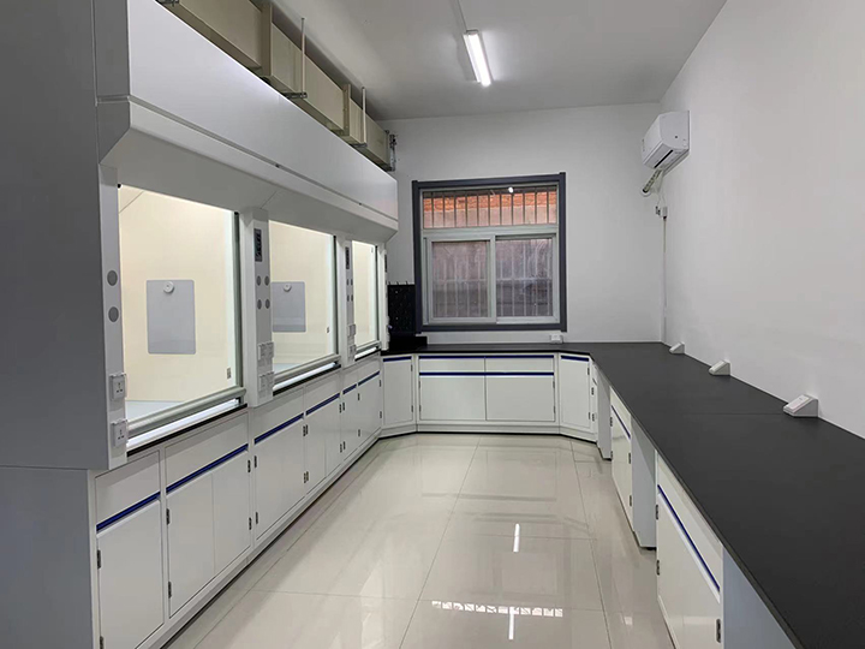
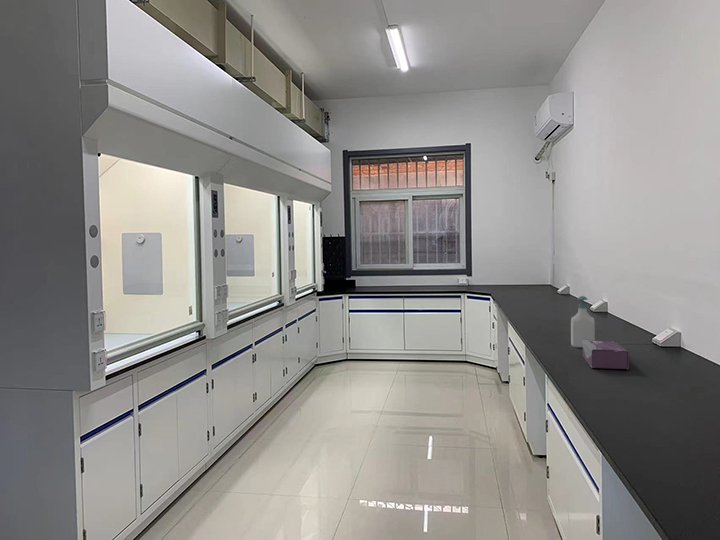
+ soap bottle (582, 320)
+ tissue box (604, 353)
